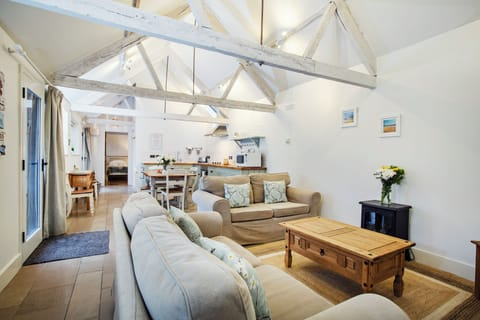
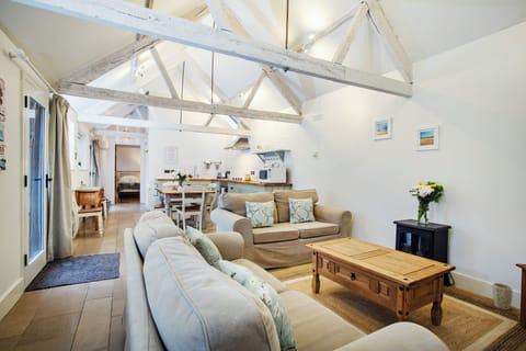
+ plant pot (502, 296)
